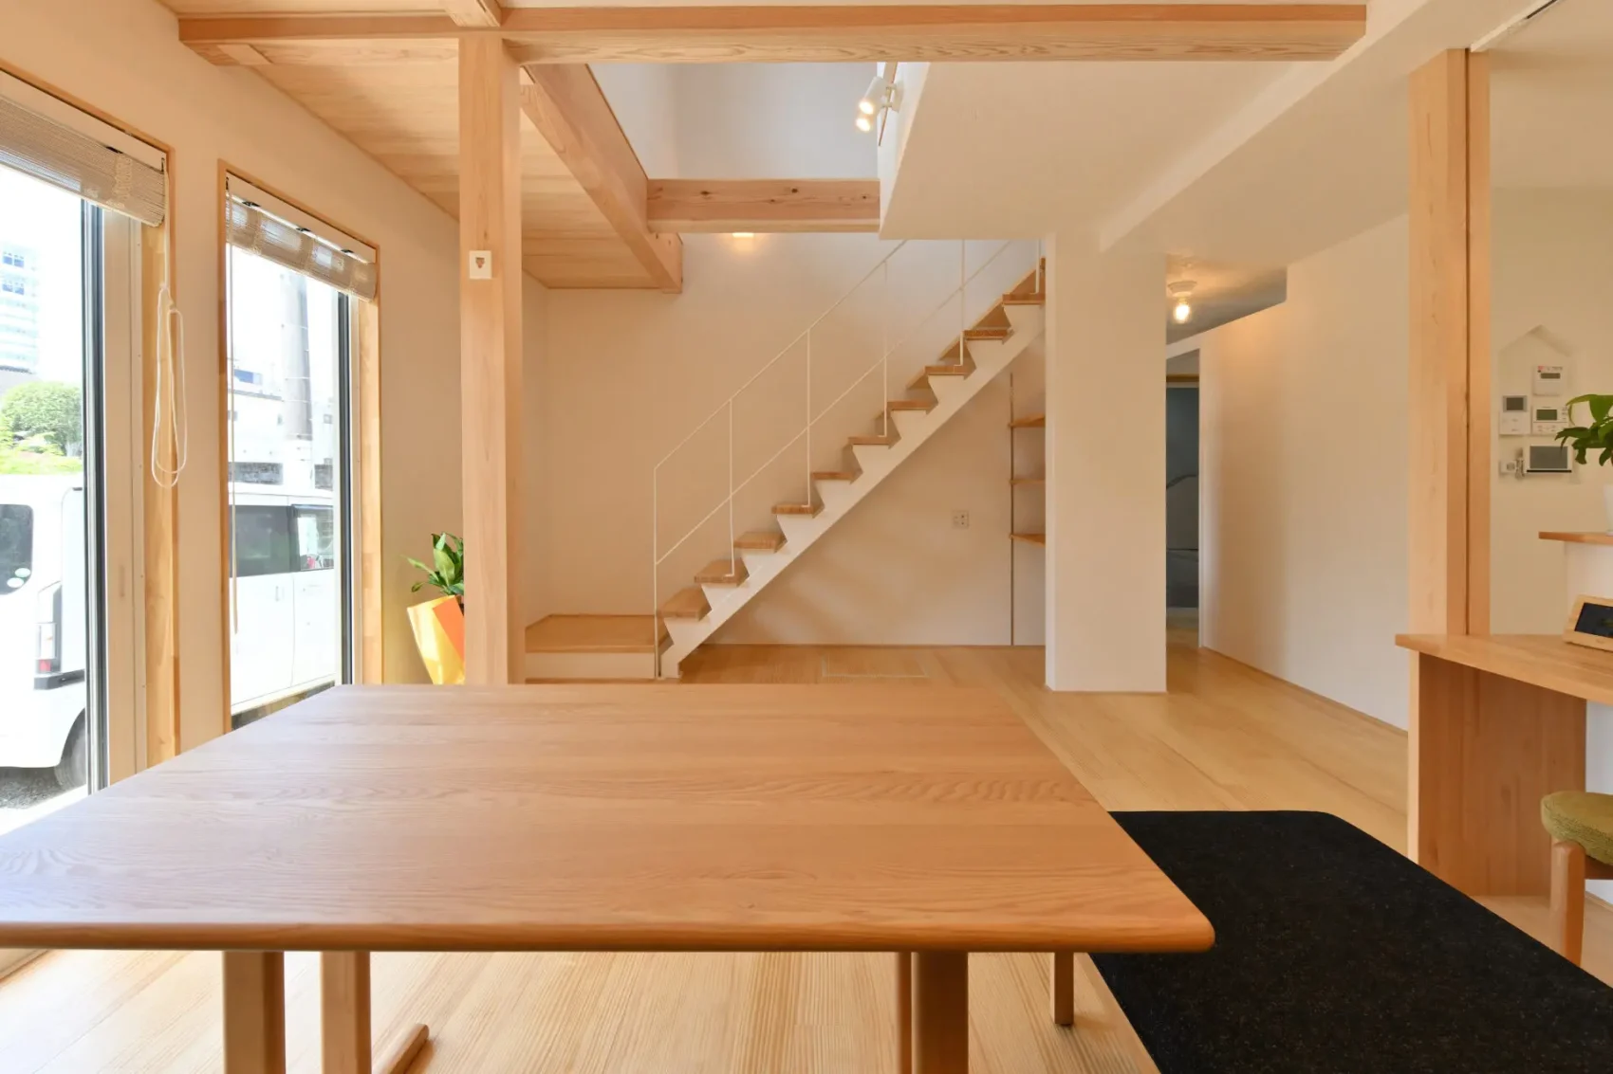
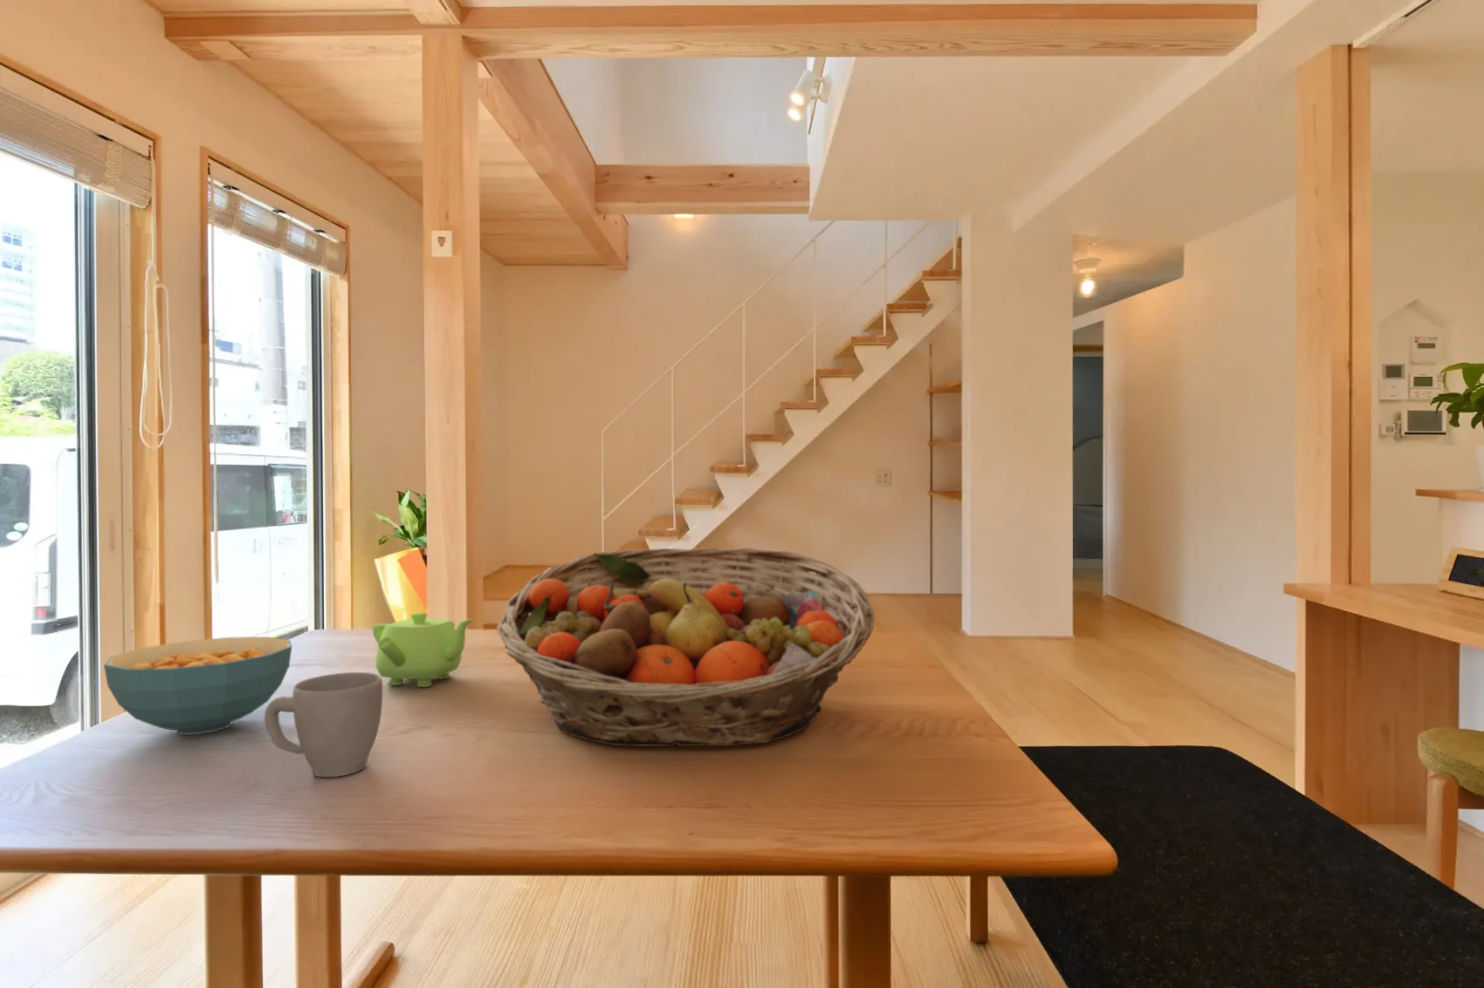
+ cereal bowl (203, 689)
+ mug (323, 726)
+ fruit basket (687, 634)
+ teapot (424, 646)
